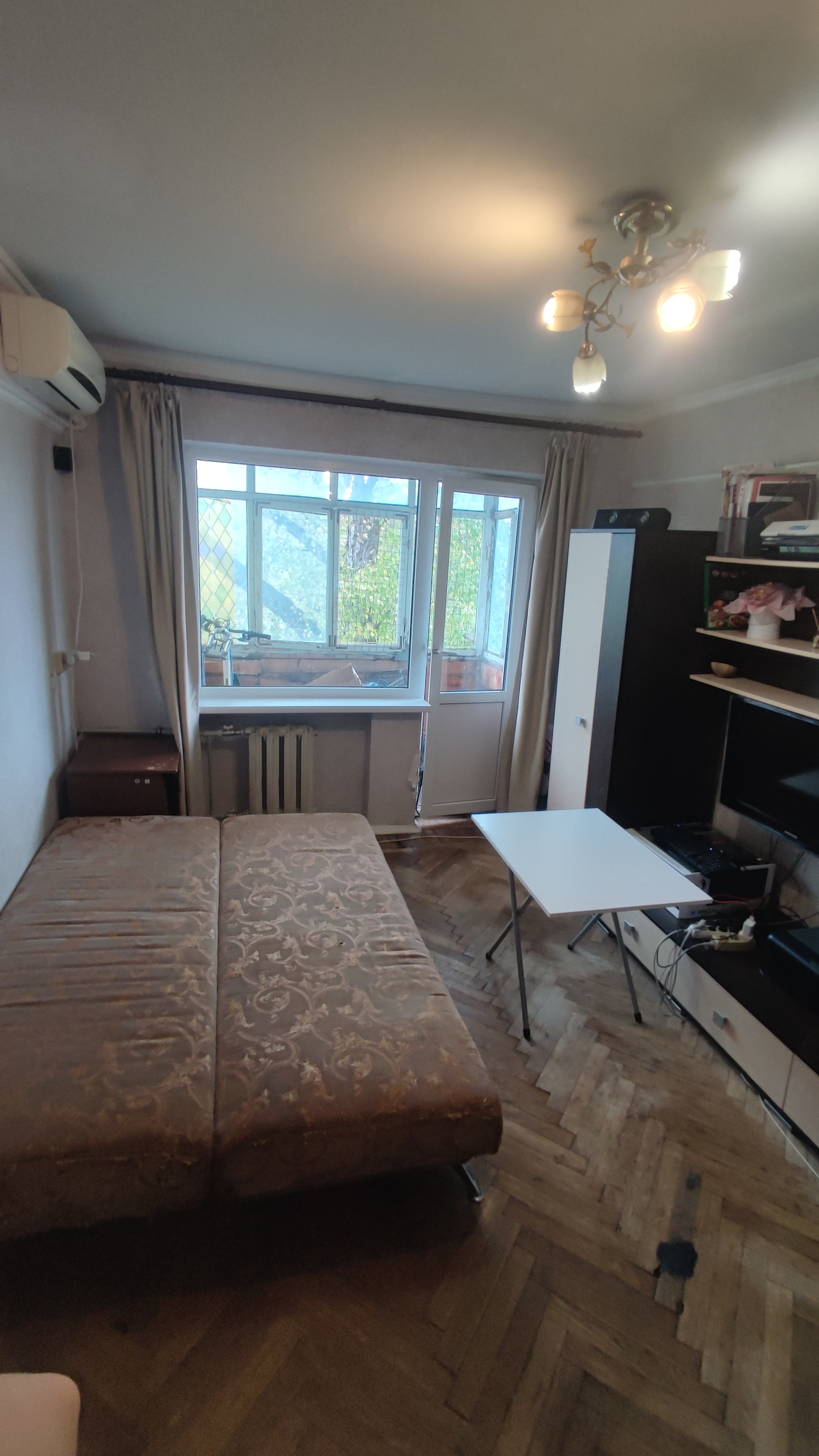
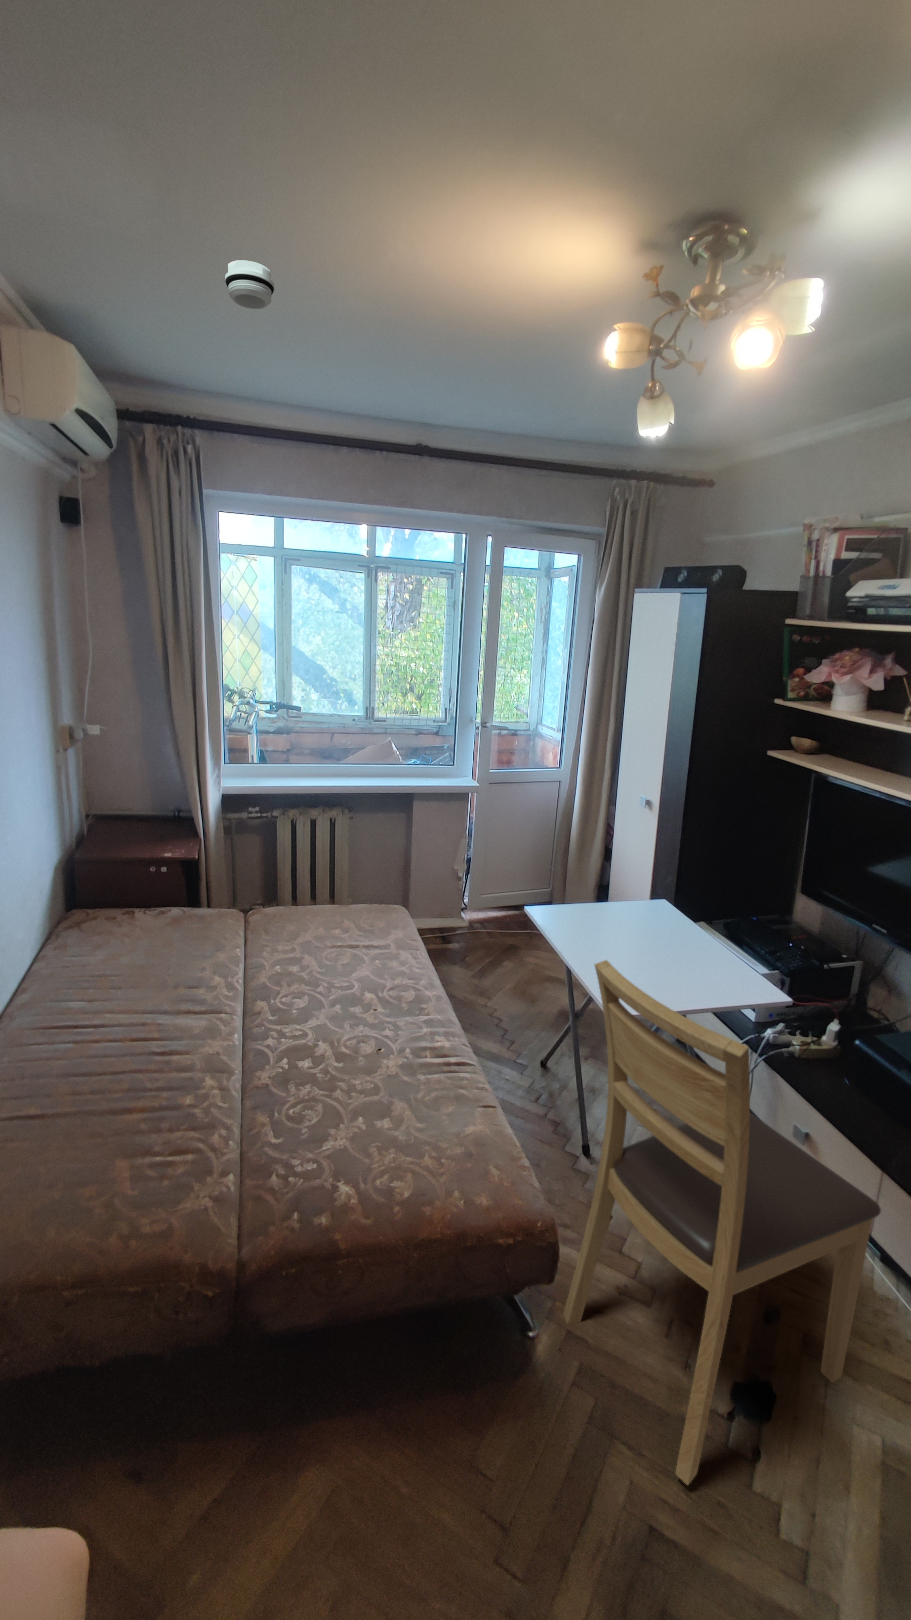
+ chair (721, 1176)
+ smoke detector (249, 286)
